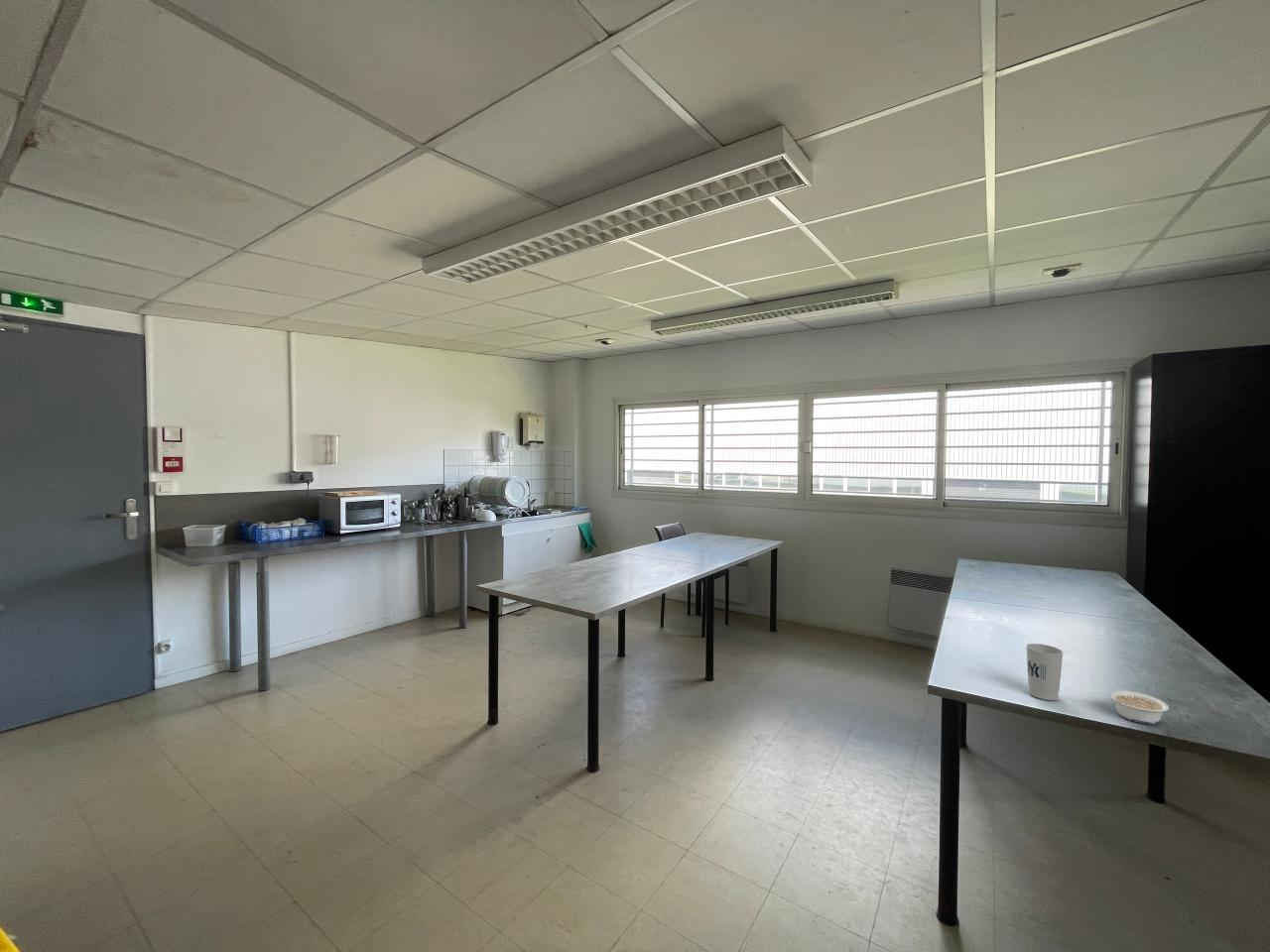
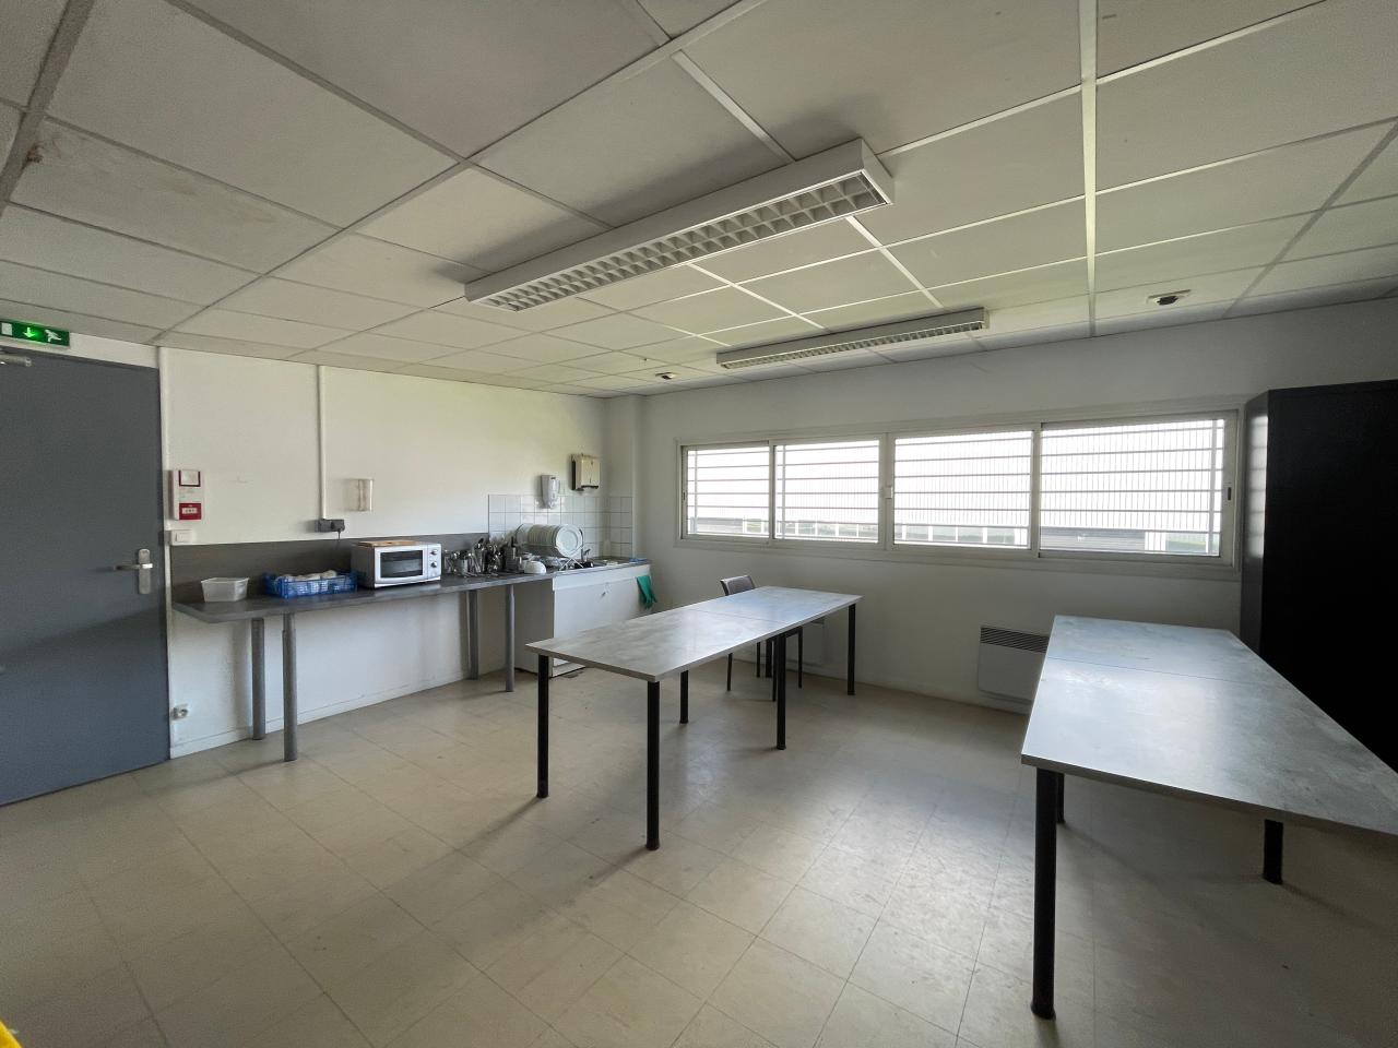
- legume (1137, 707)
- cup (1044, 671)
